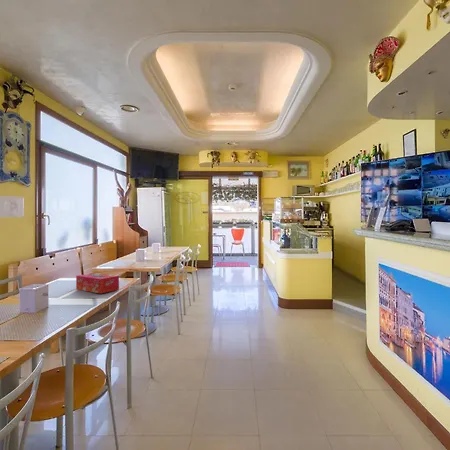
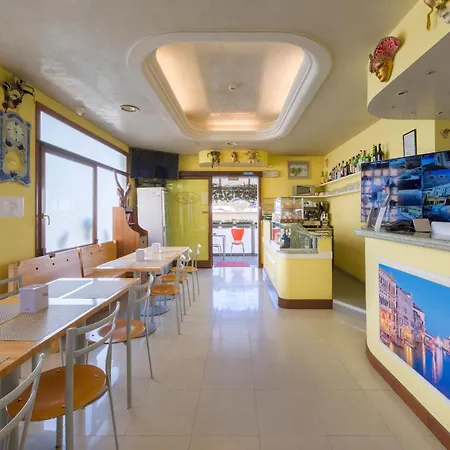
- tissue box (97, 282)
